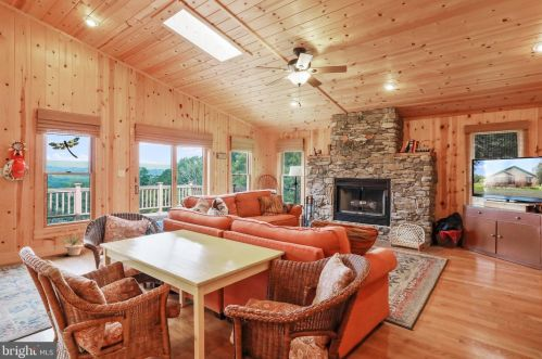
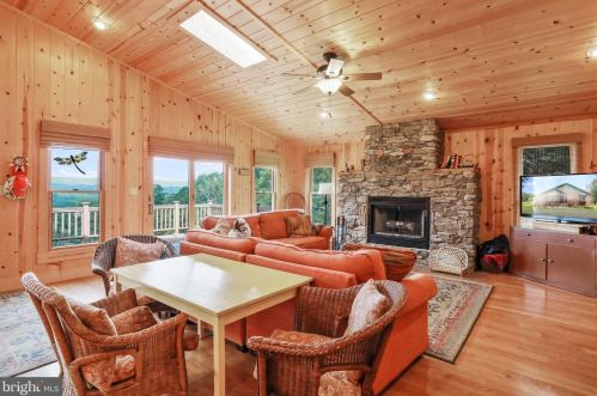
- potted plant (73, 241)
